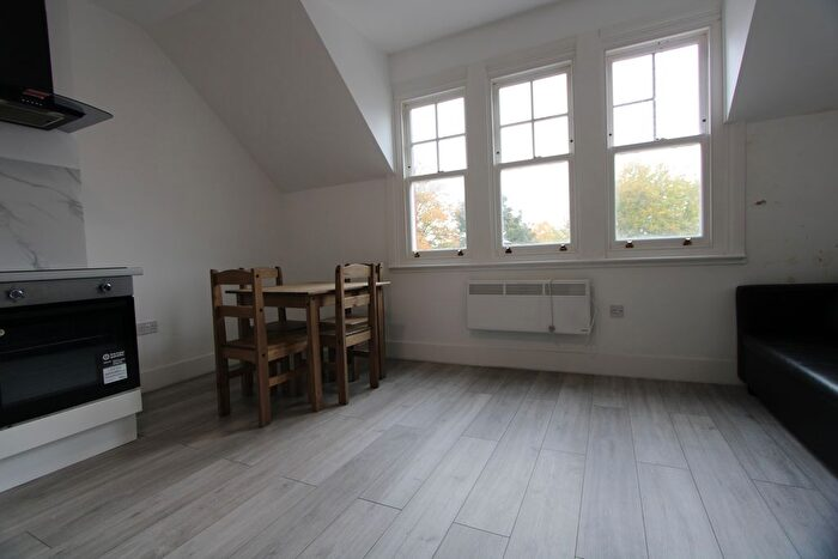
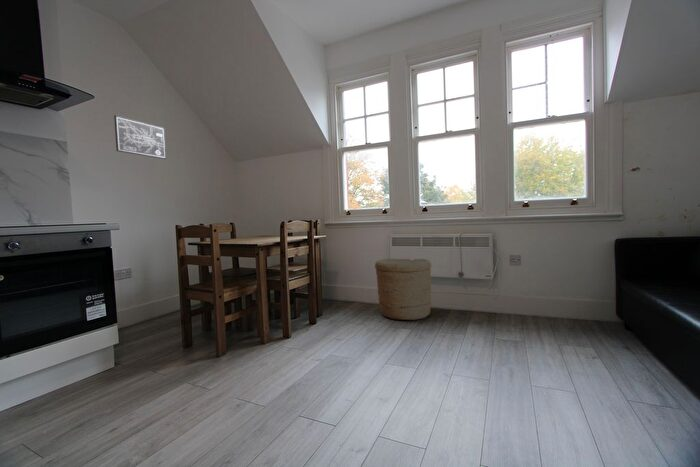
+ wall art (142, 138)
+ basket (403, 286)
